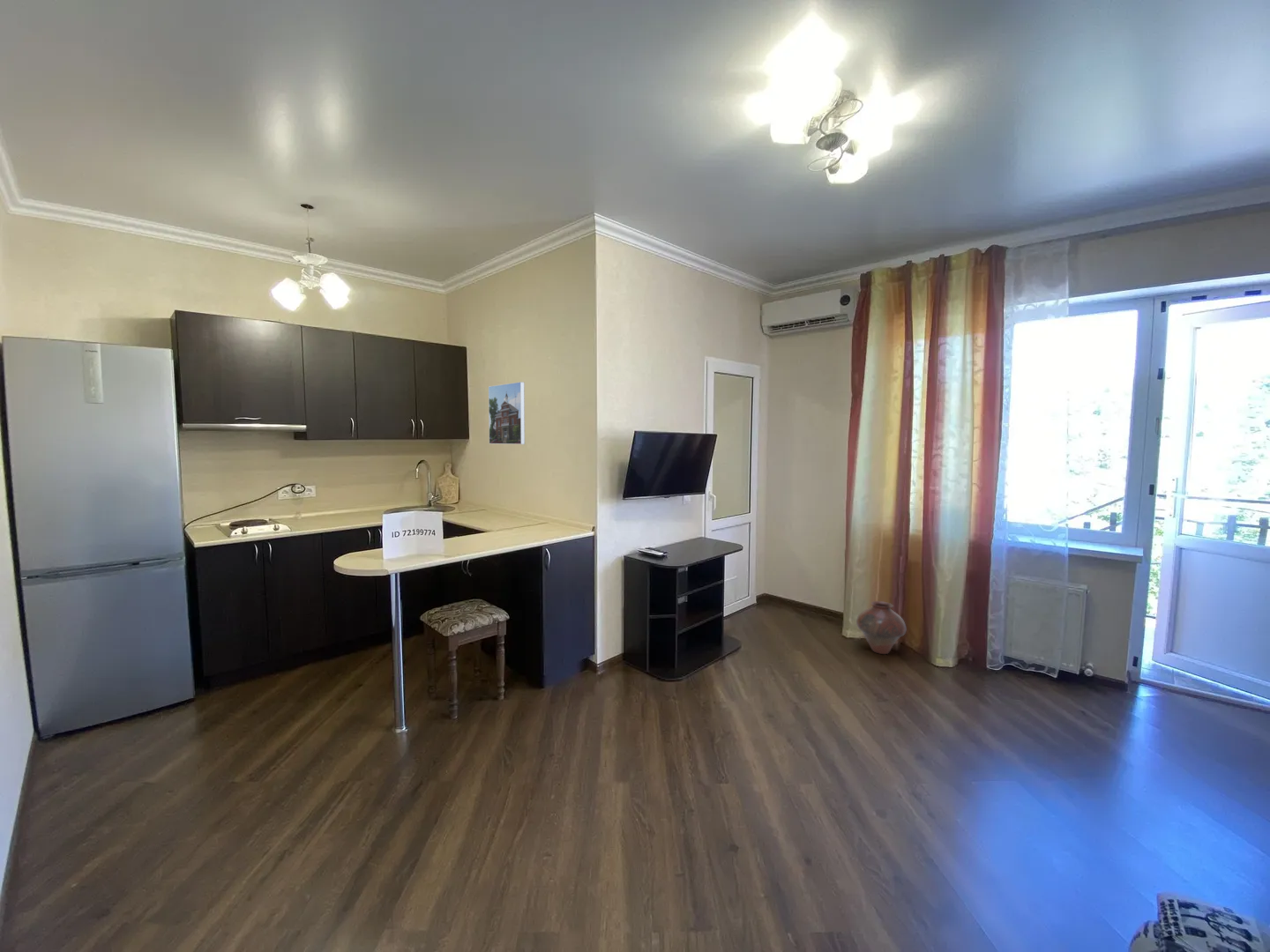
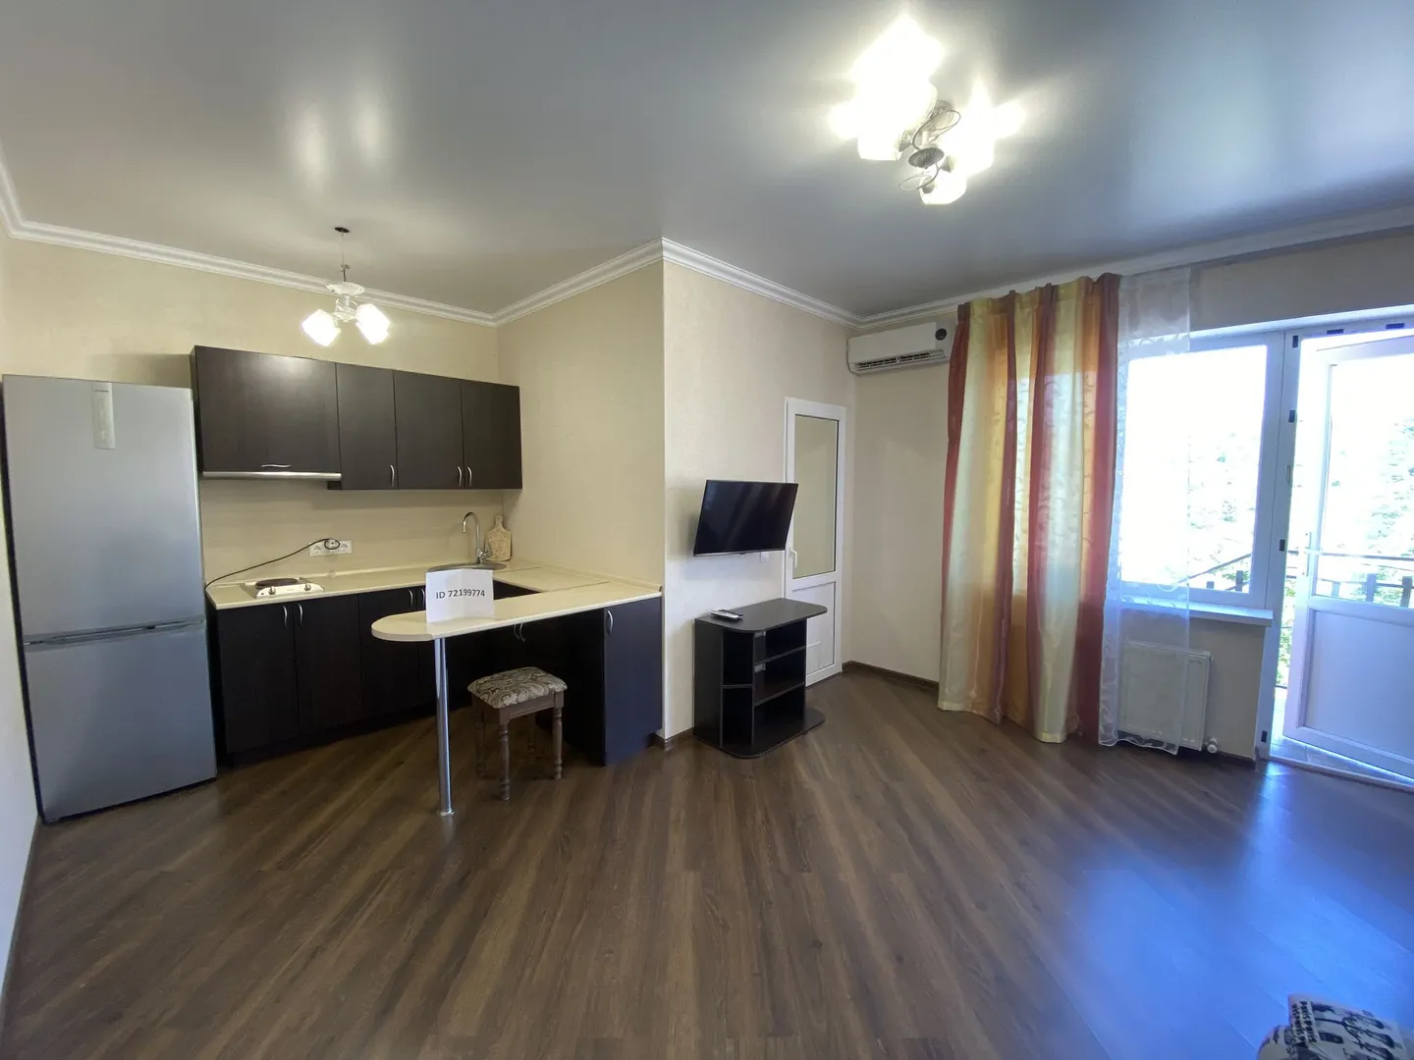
- vase (880, 627)
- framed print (505, 414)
